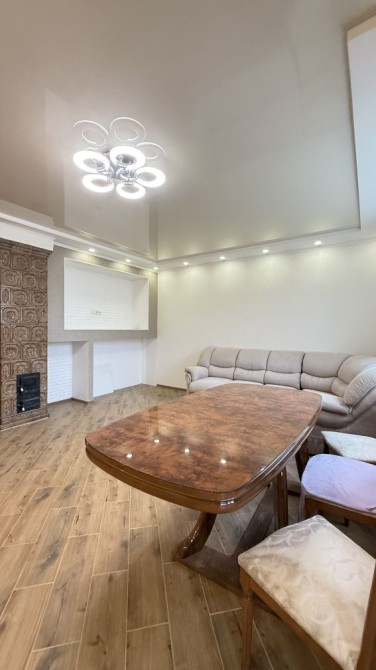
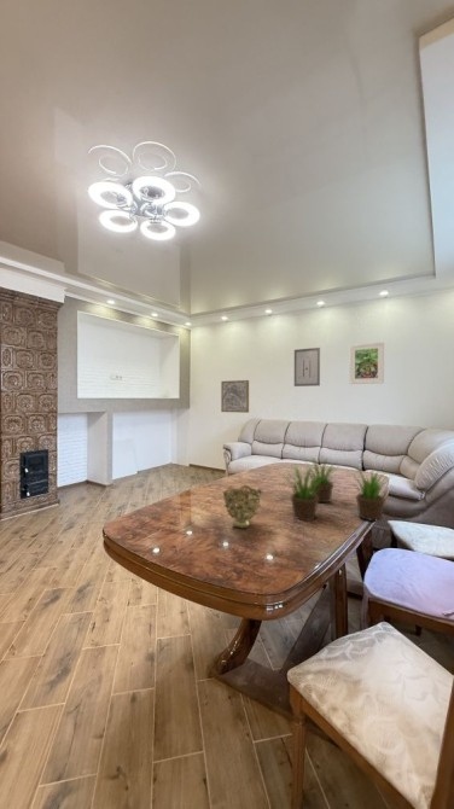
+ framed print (366, 363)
+ decorative bowl (241, 507)
+ plant (322, 487)
+ wall art (234, 396)
+ wall art (307, 367)
